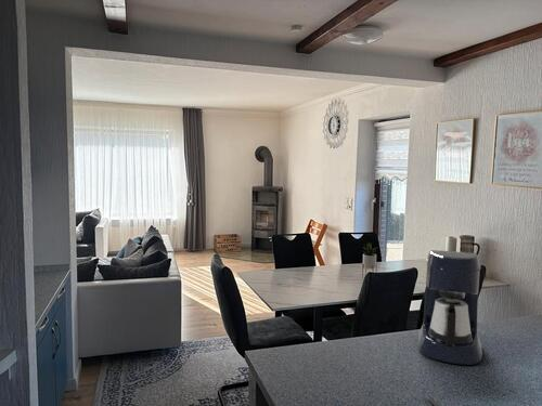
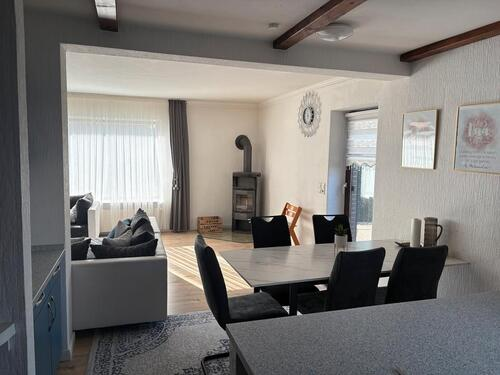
- coffee maker (452, 301)
